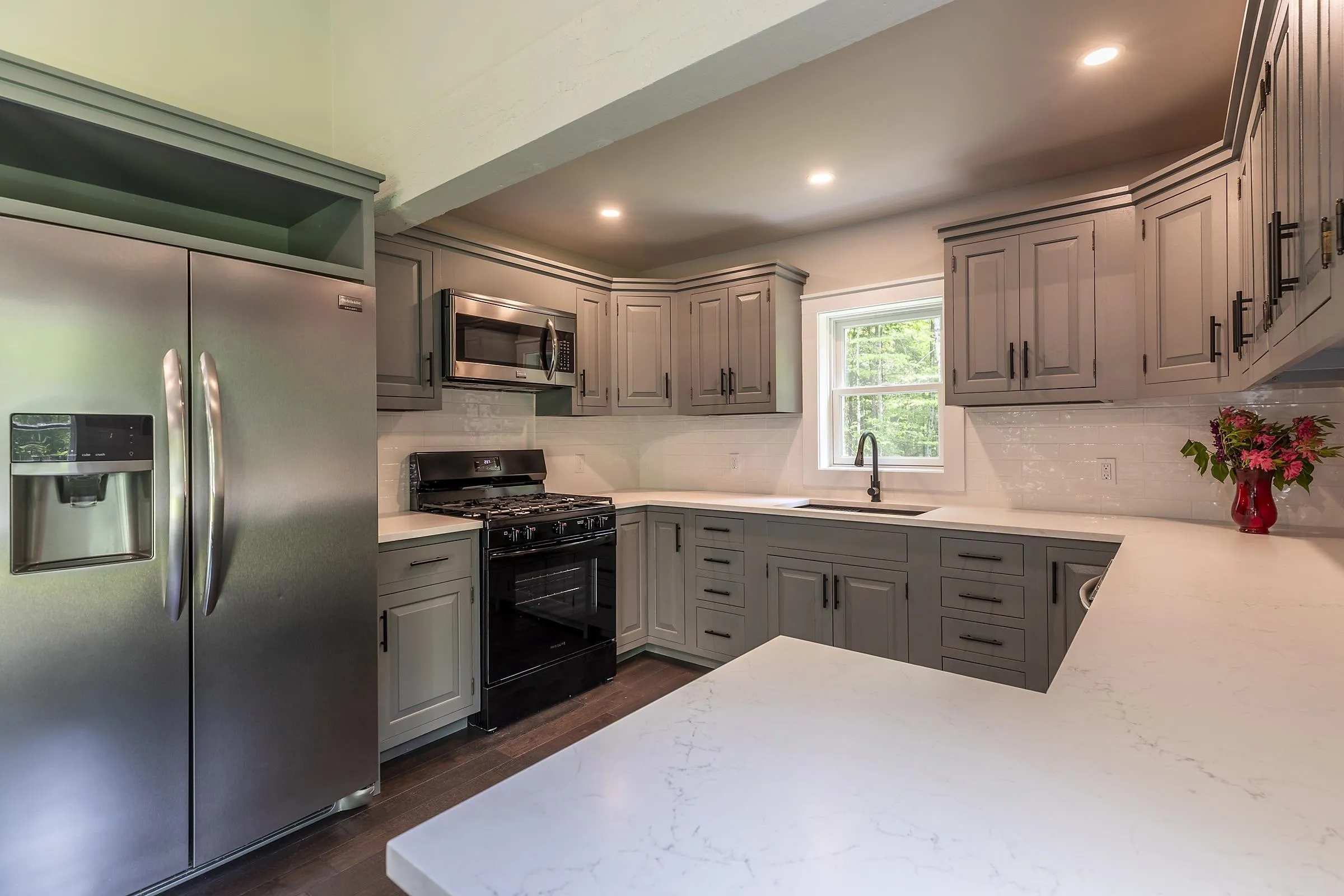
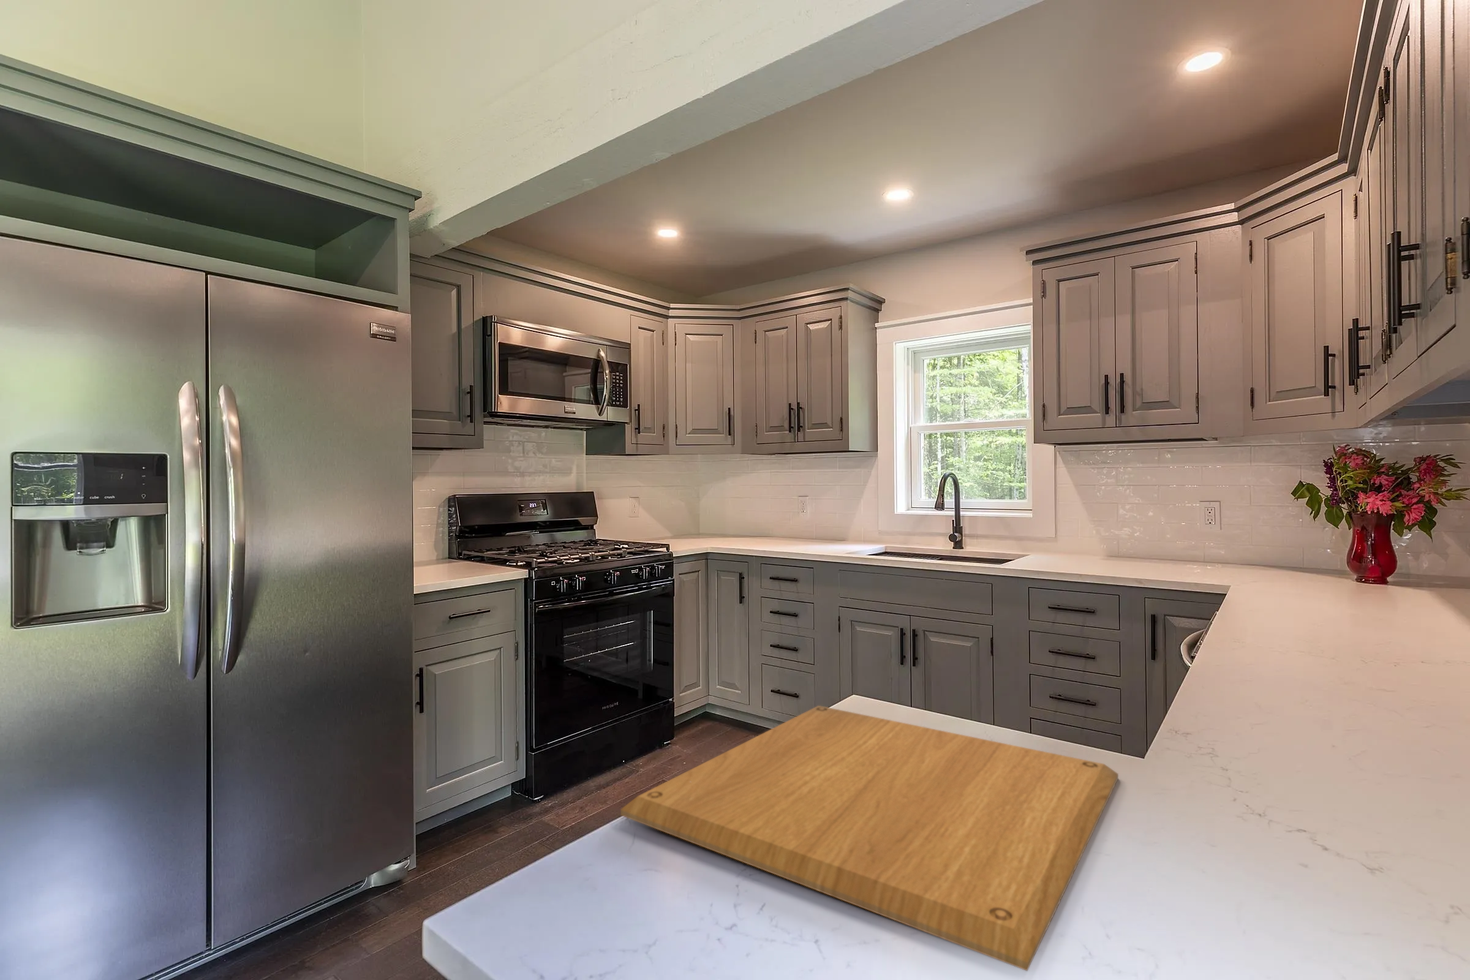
+ chopping board (883, 788)
